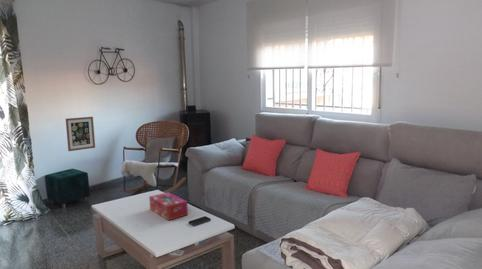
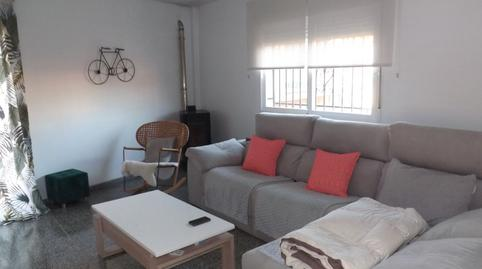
- tissue box (168, 205)
- wall art (80, 133)
